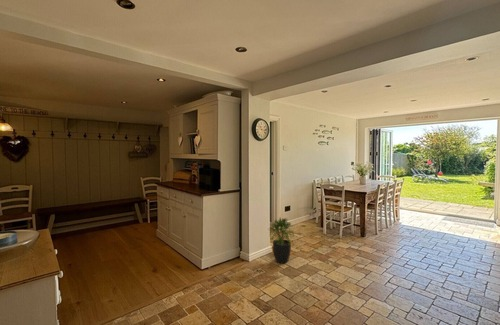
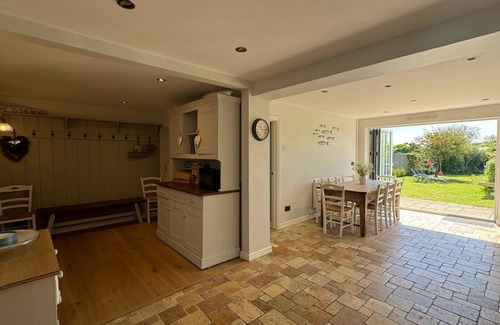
- potted plant (280, 238)
